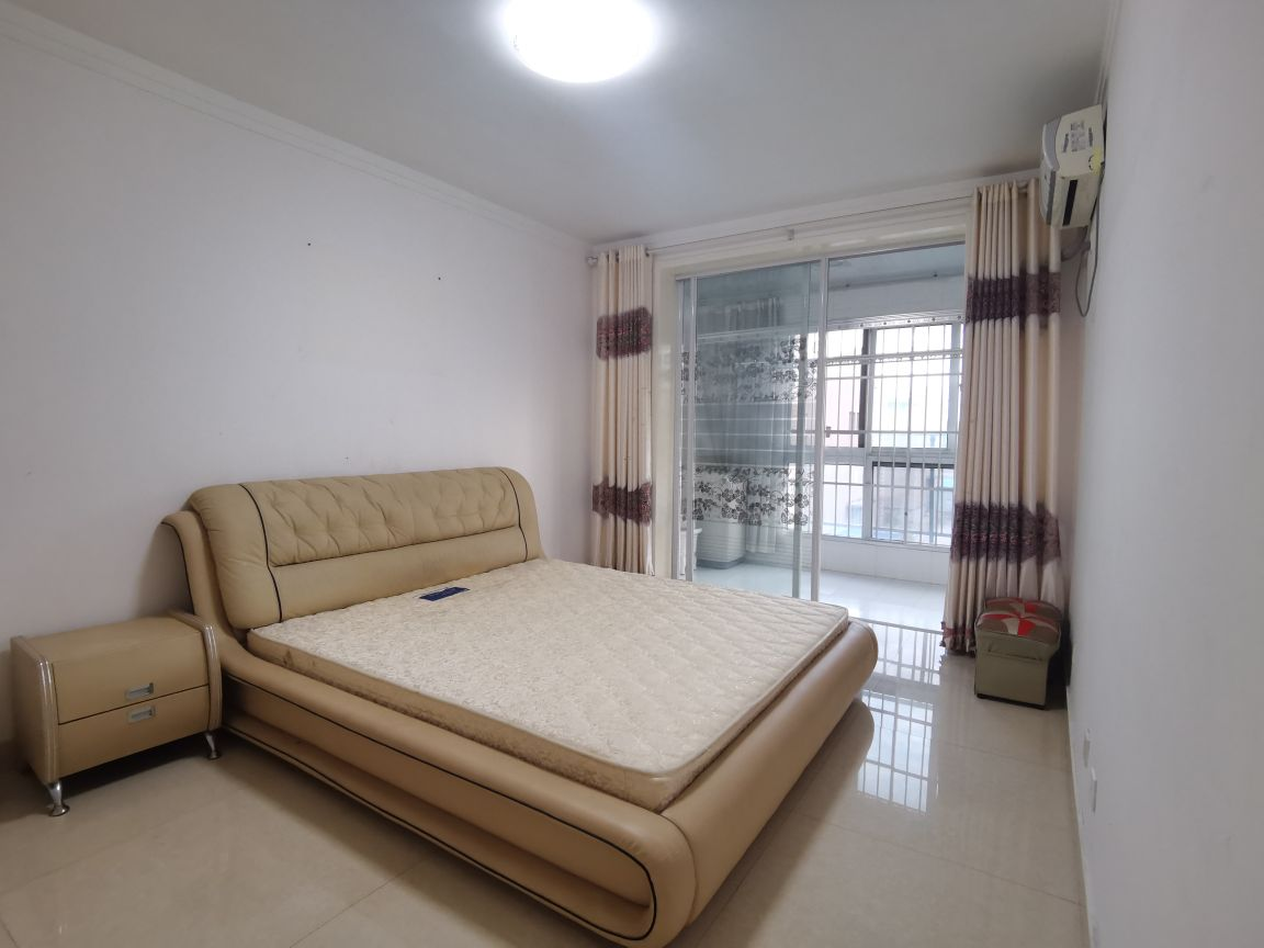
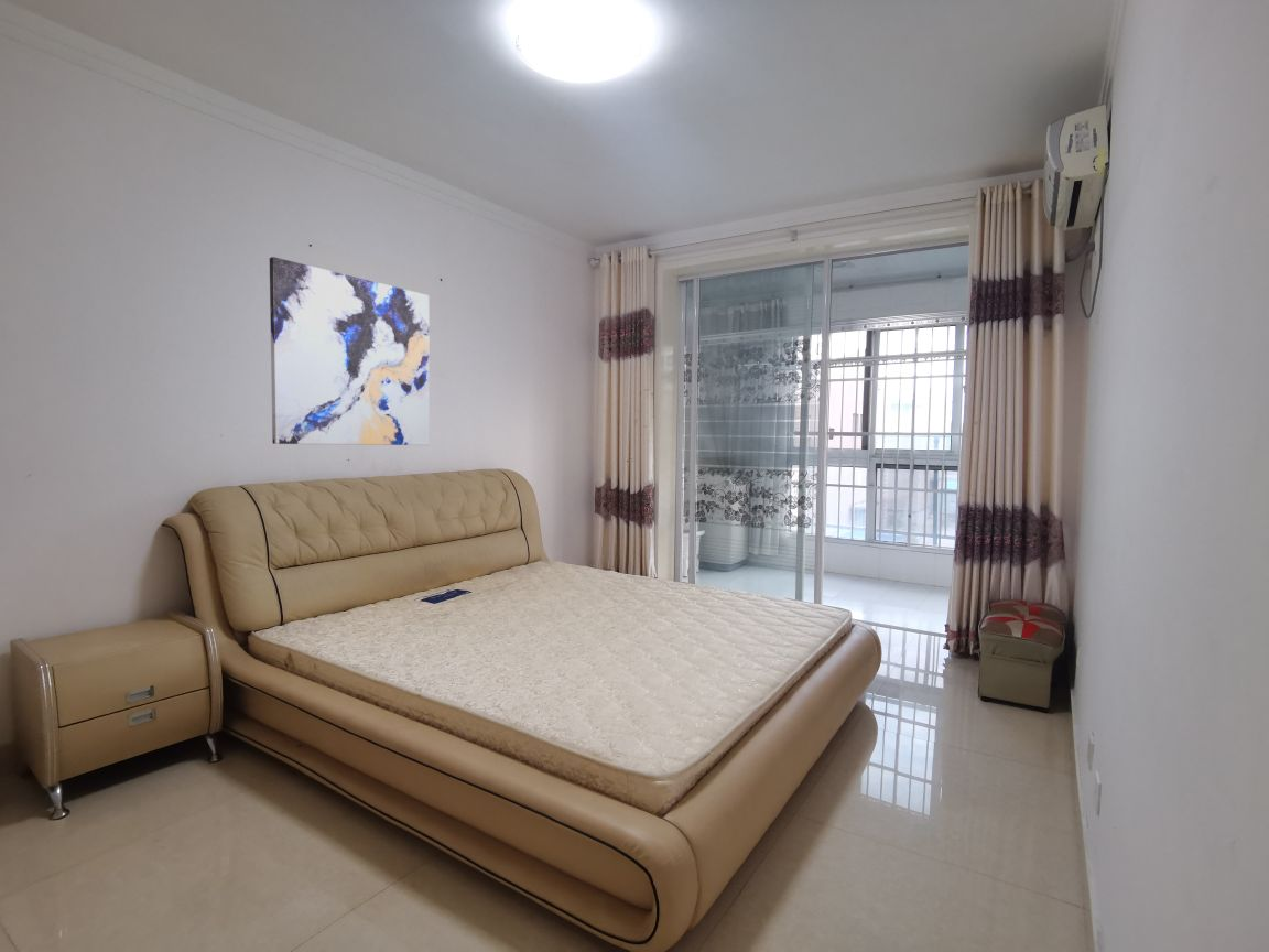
+ wall art (358, 361)
